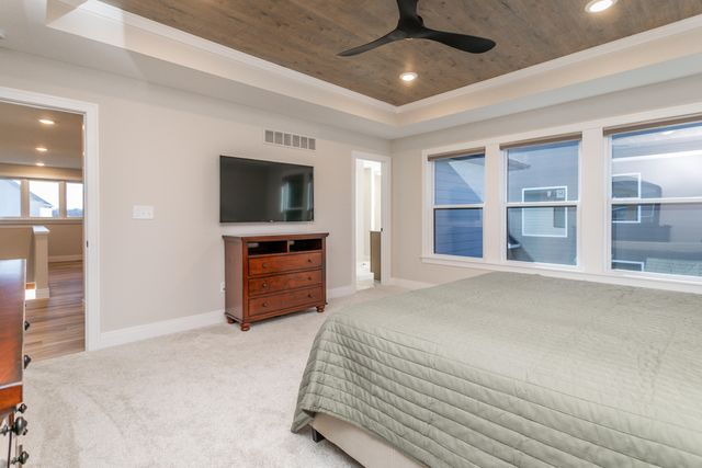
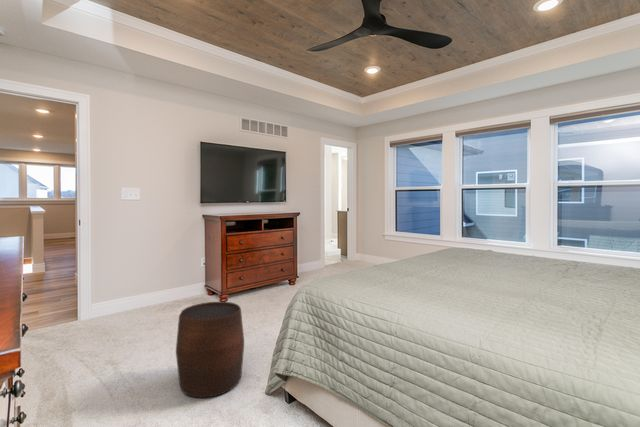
+ stool (211, 345)
